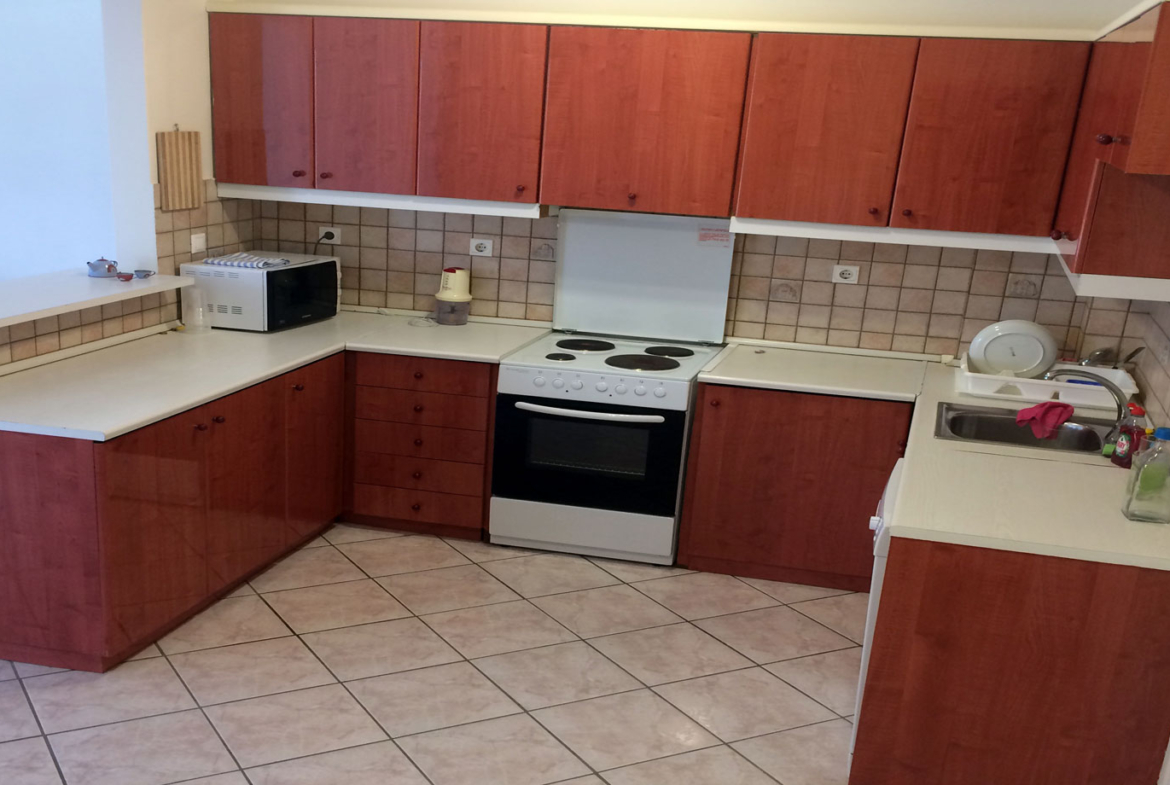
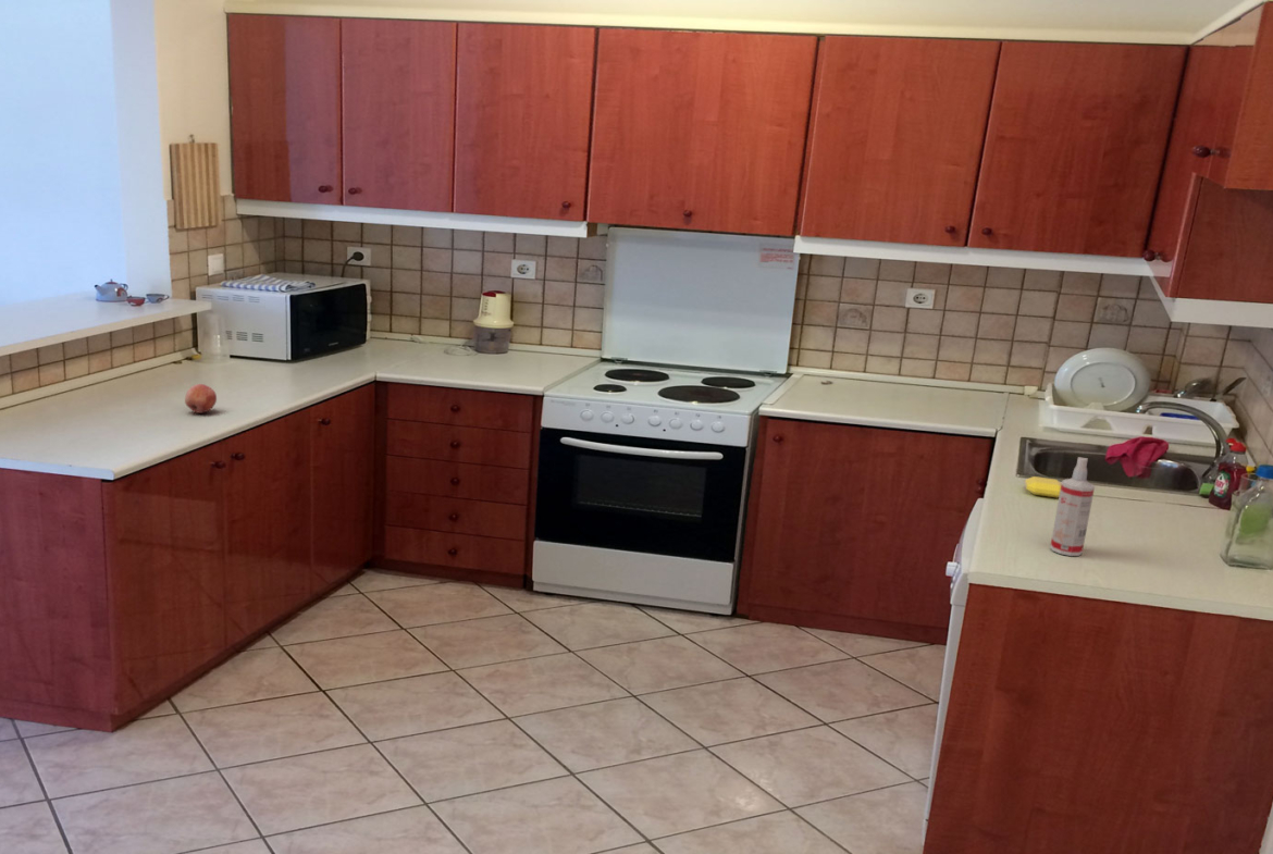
+ soap bar (1045, 486)
+ fruit (200, 398)
+ spray bottle (1074, 505)
